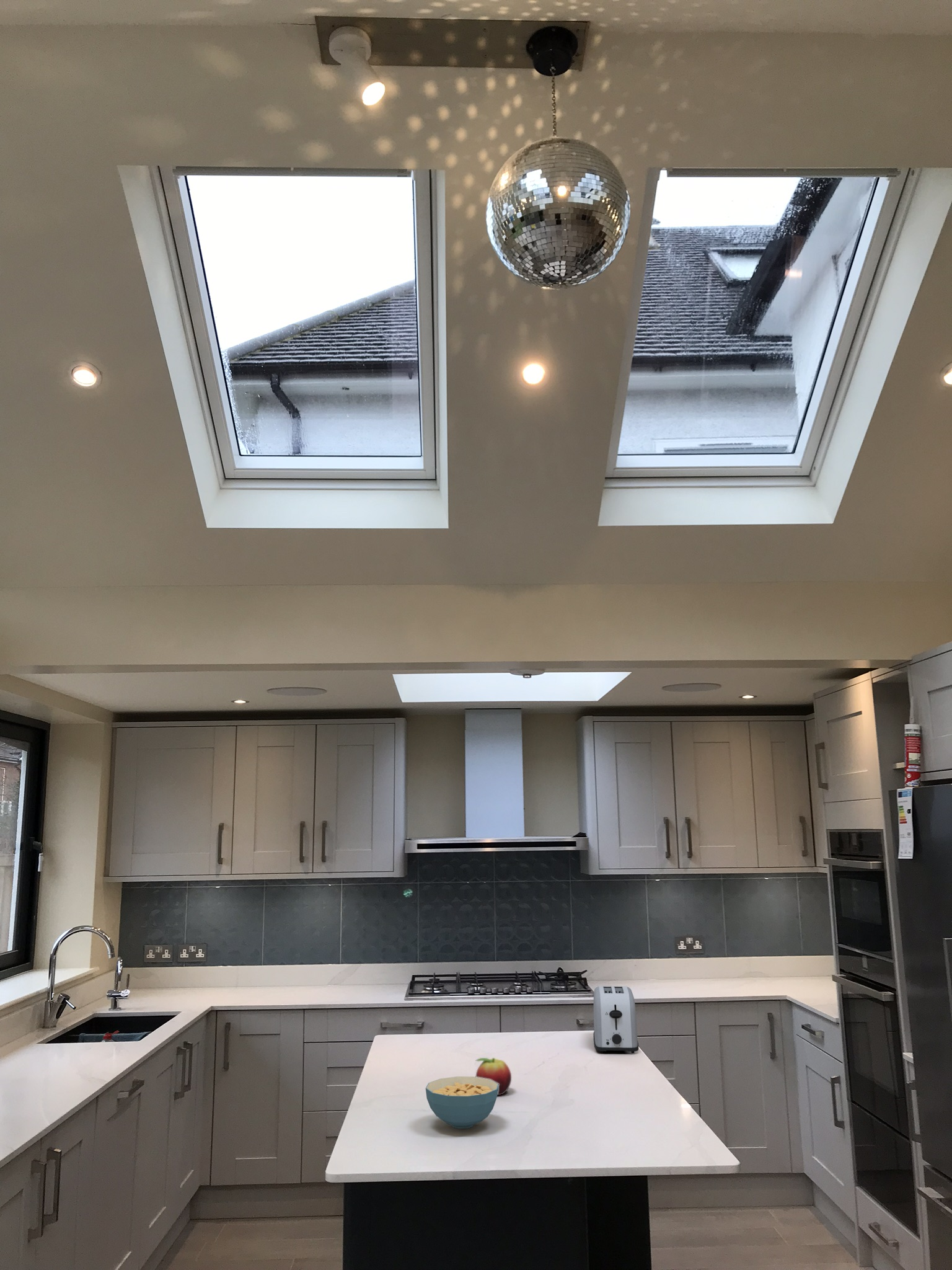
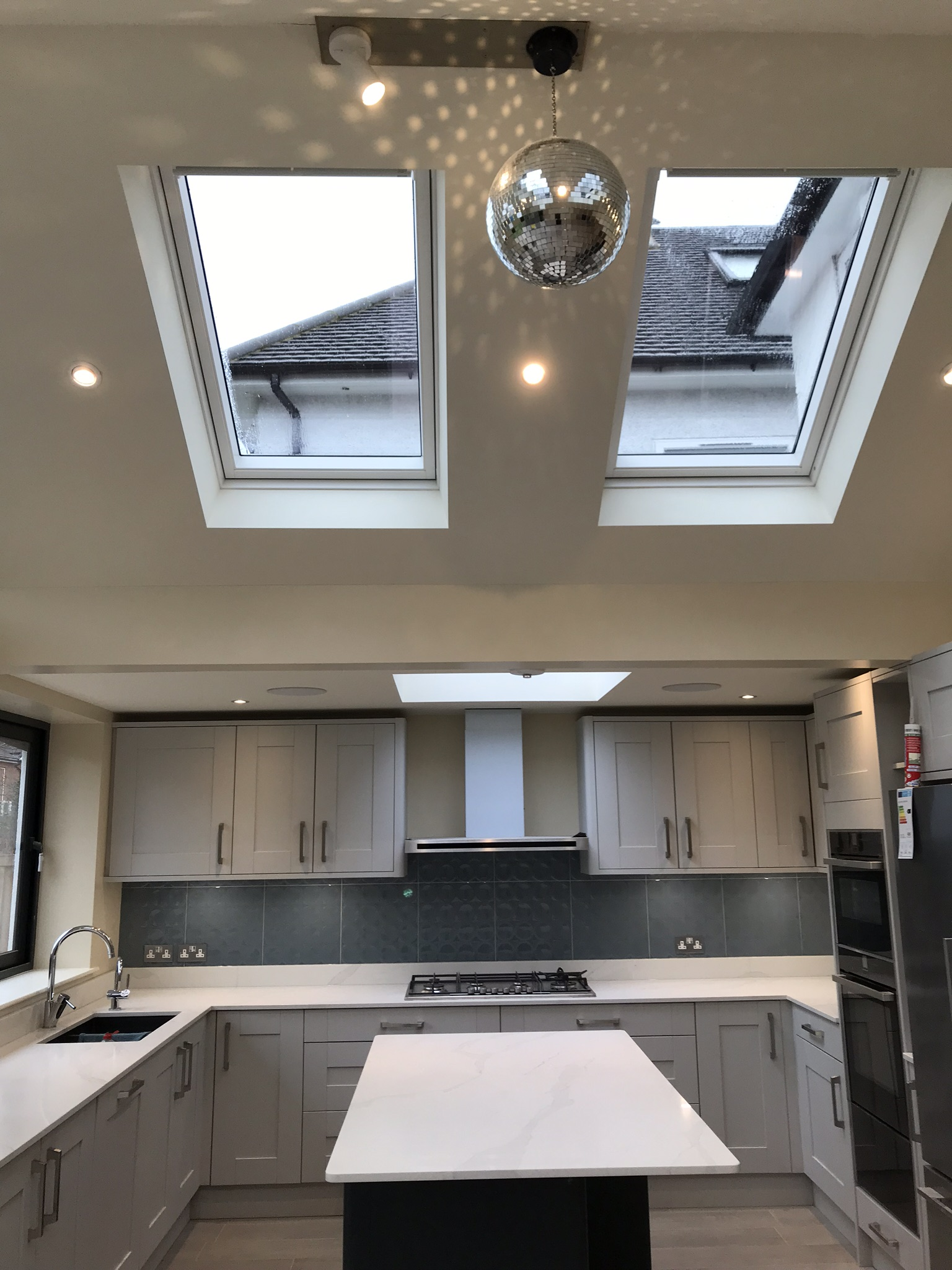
- cereal bowl (462, 1105)
- fruit (493, 1075)
- toaster (614, 1017)
